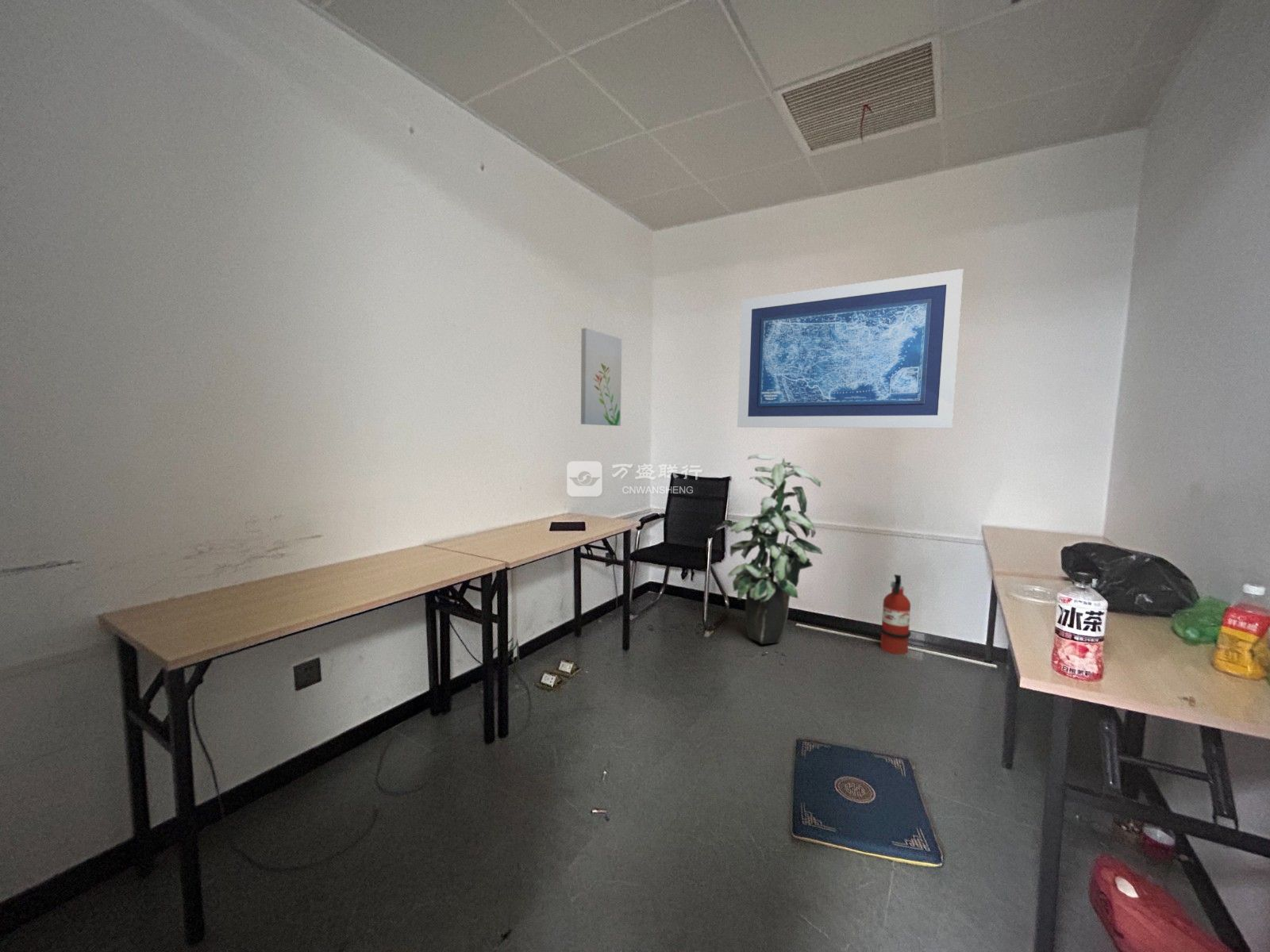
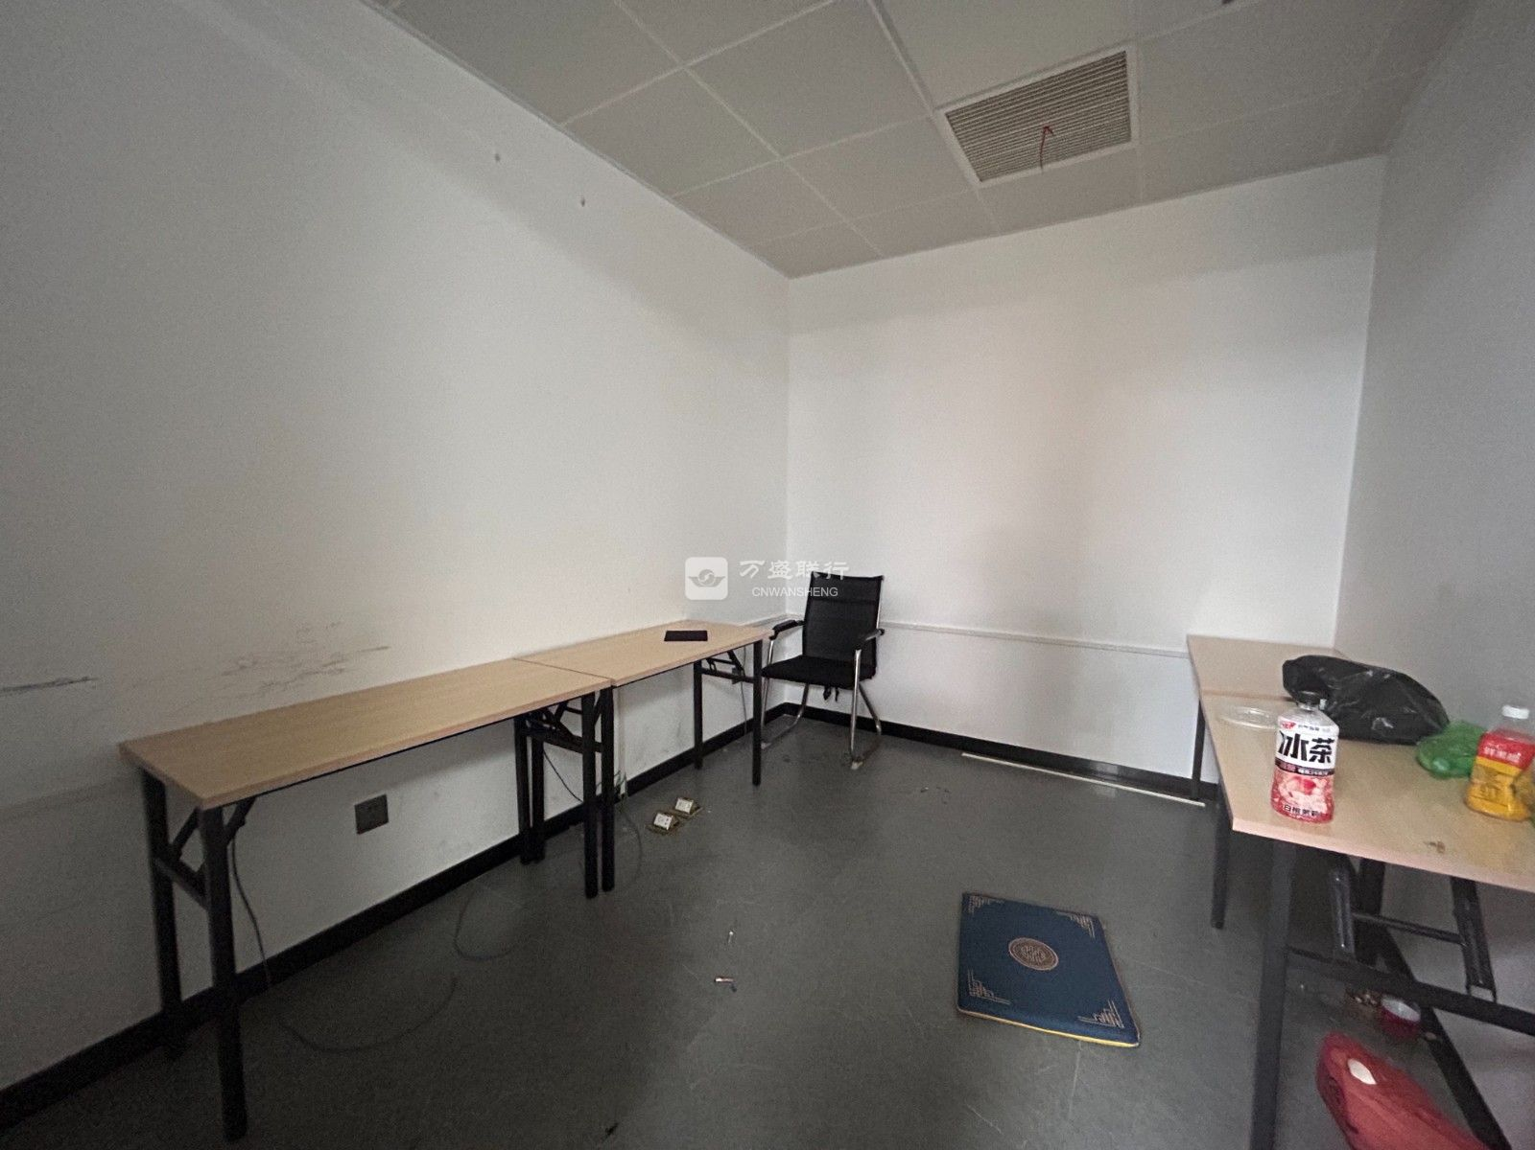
- wall art (602, 379)
- wall art (837, 358)
- fire extinguisher (895, 612)
- indoor plant (768, 547)
